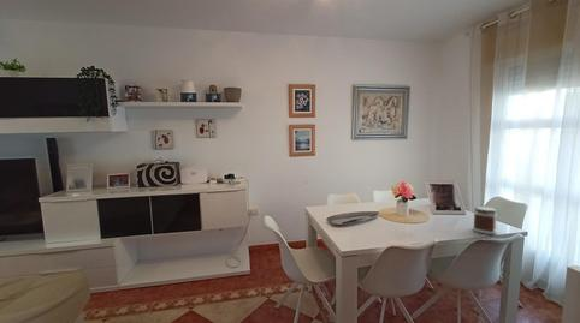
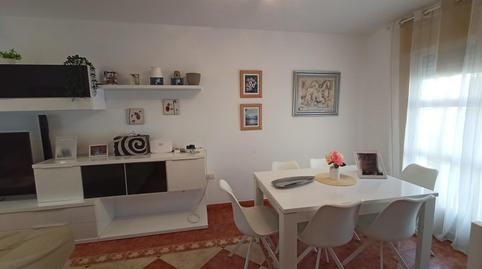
- jar (485, 219)
